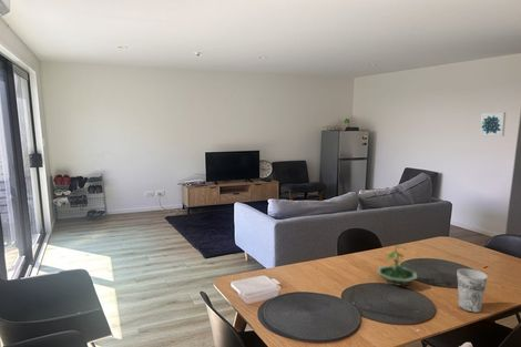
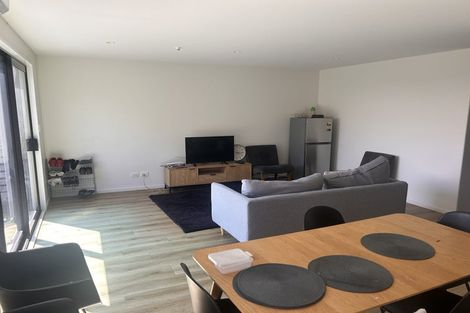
- terrarium (397, 253)
- wall art (492, 124)
- cup (470, 290)
